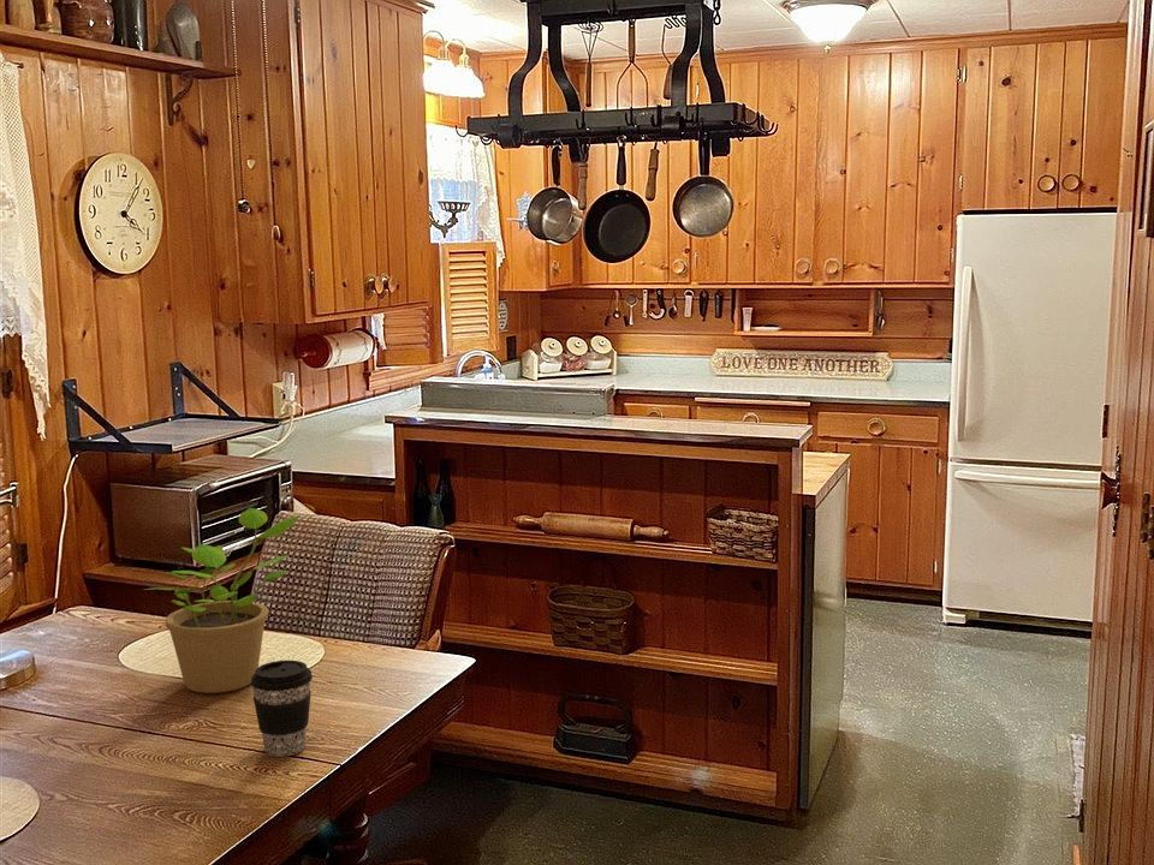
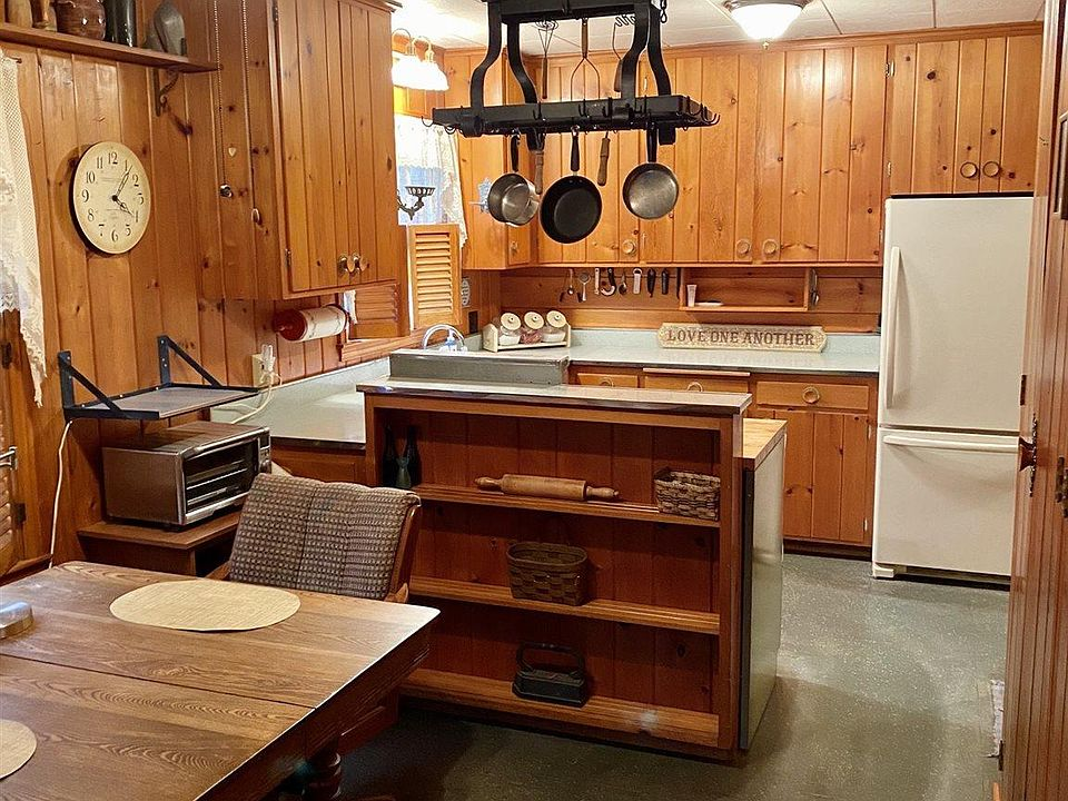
- potted plant (219, 603)
- coffee cup (282, 708)
